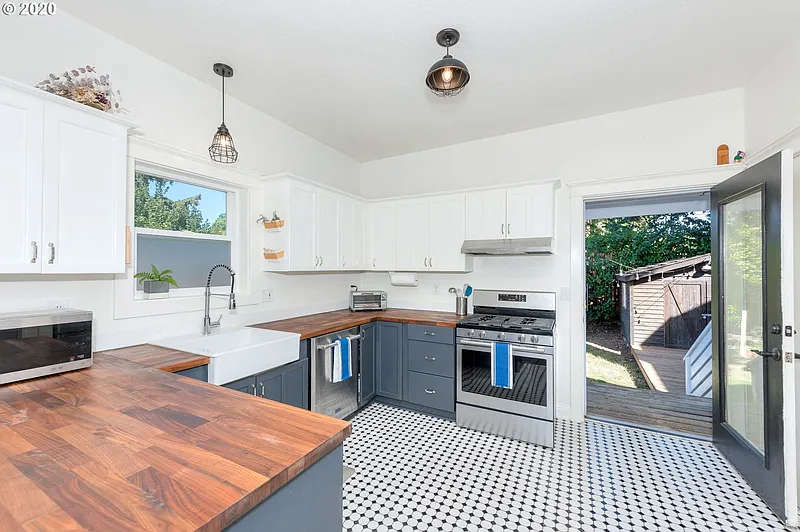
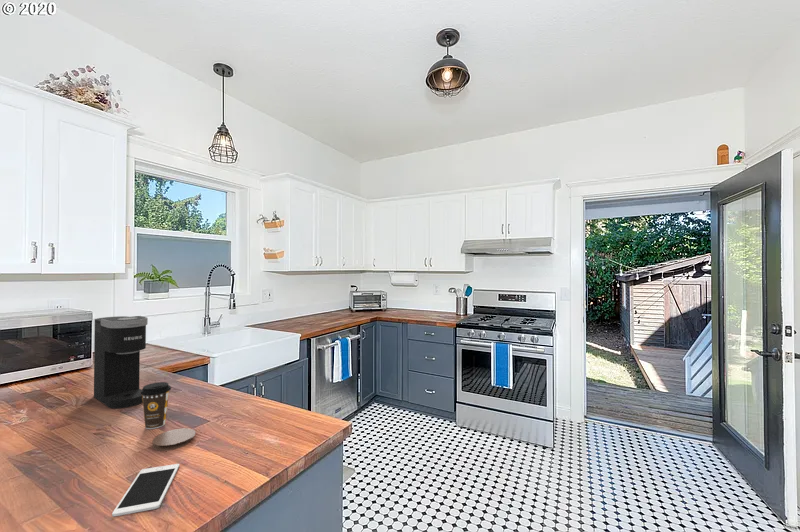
+ coaster (174, 438)
+ coffee cup (155, 405)
+ coffee maker (119, 357)
+ cell phone (149, 487)
